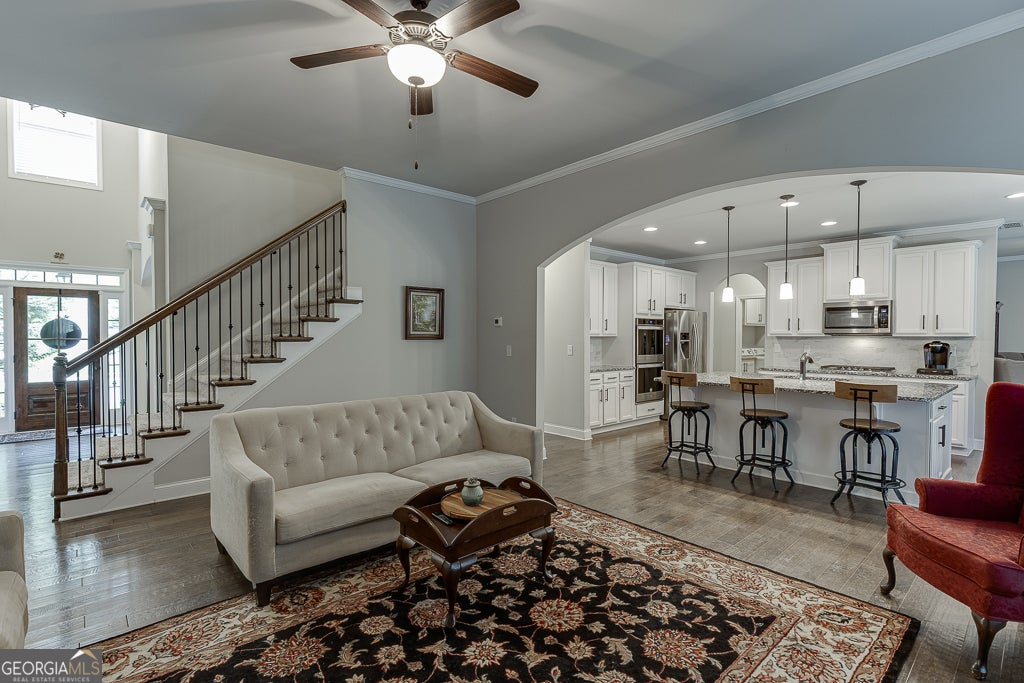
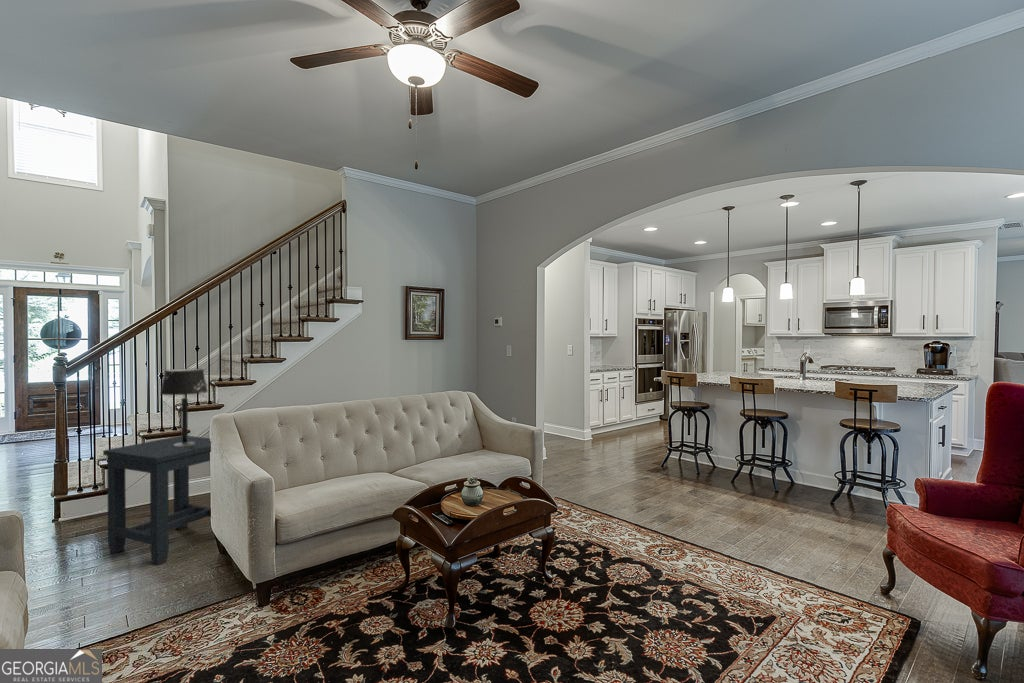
+ side table (168, 494)
+ table lamp (184, 406)
